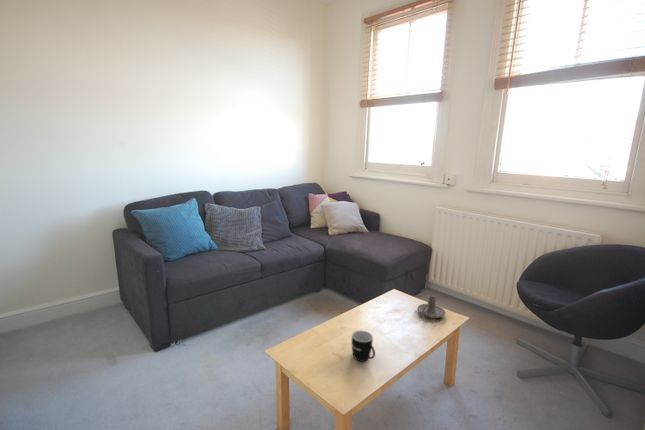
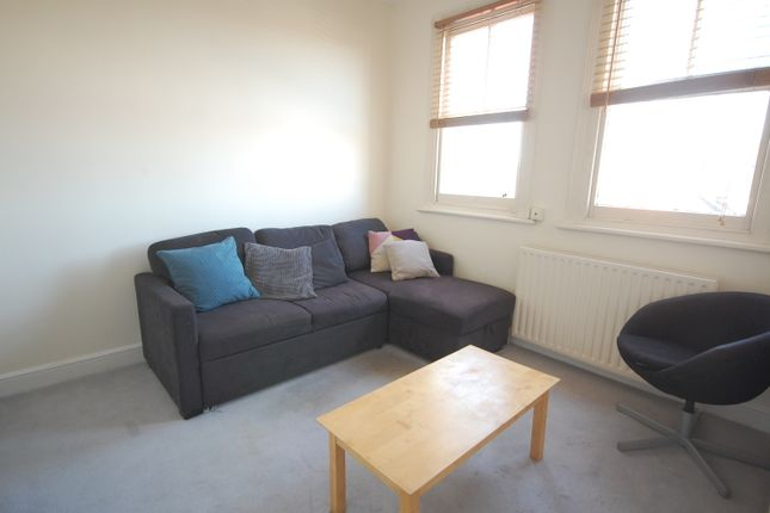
- mug (364, 348)
- candle holder (430, 307)
